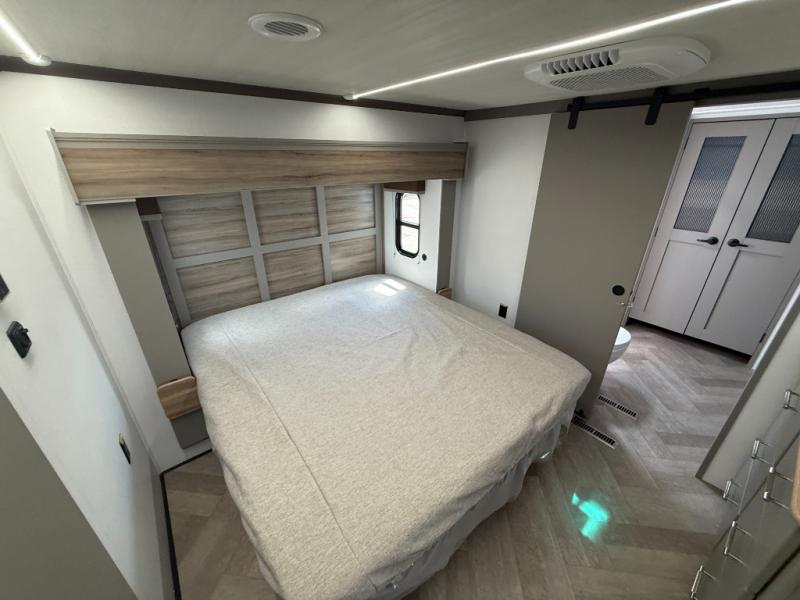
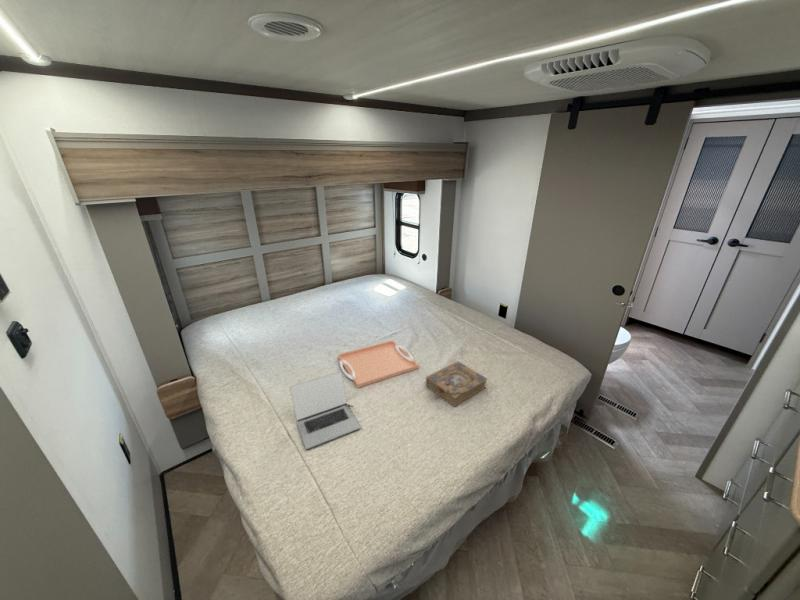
+ serving tray (377, 361)
+ book (453, 381)
+ laptop (325, 407)
